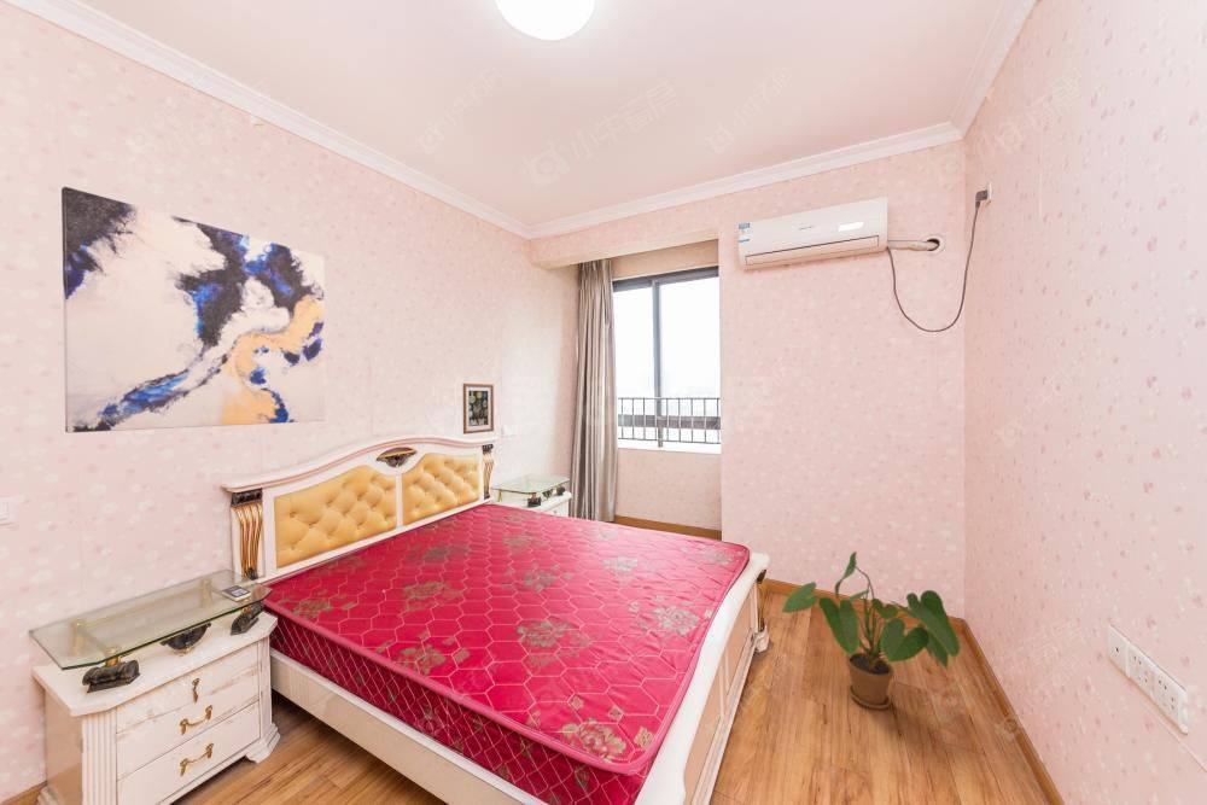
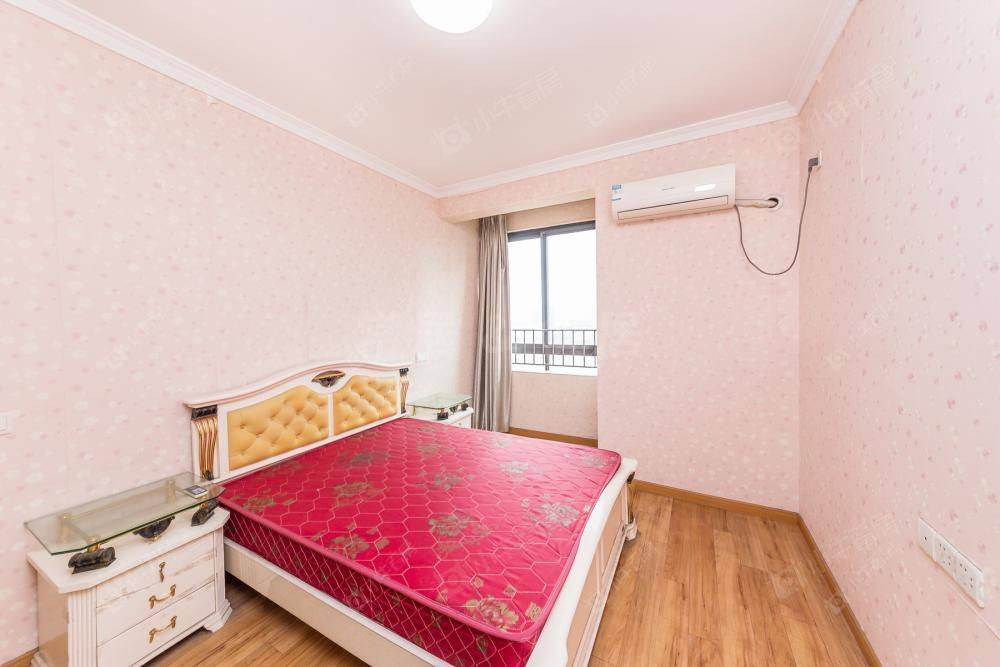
- wall art (218, 327)
- house plant (868, 637)
- wall art (478, 408)
